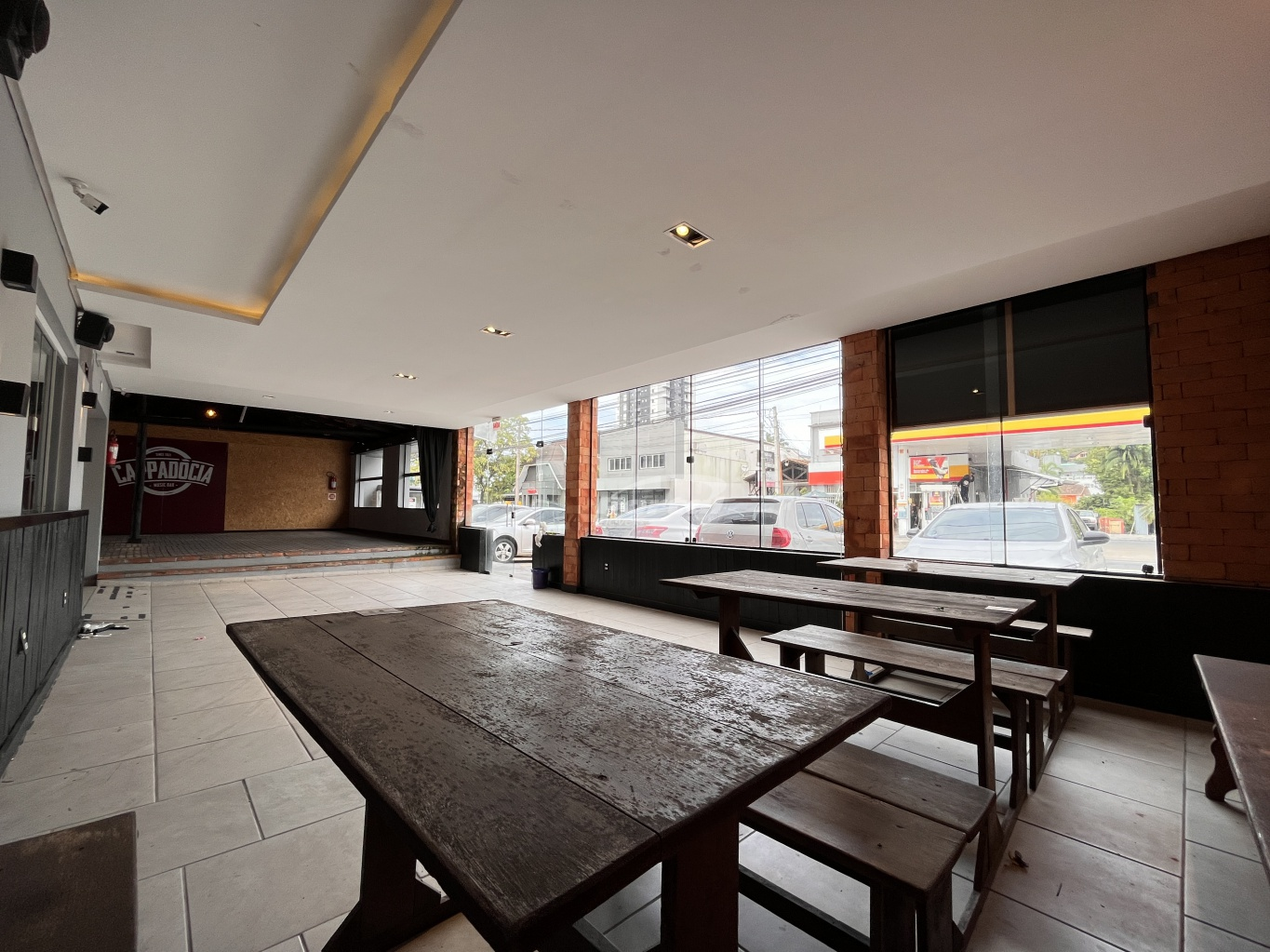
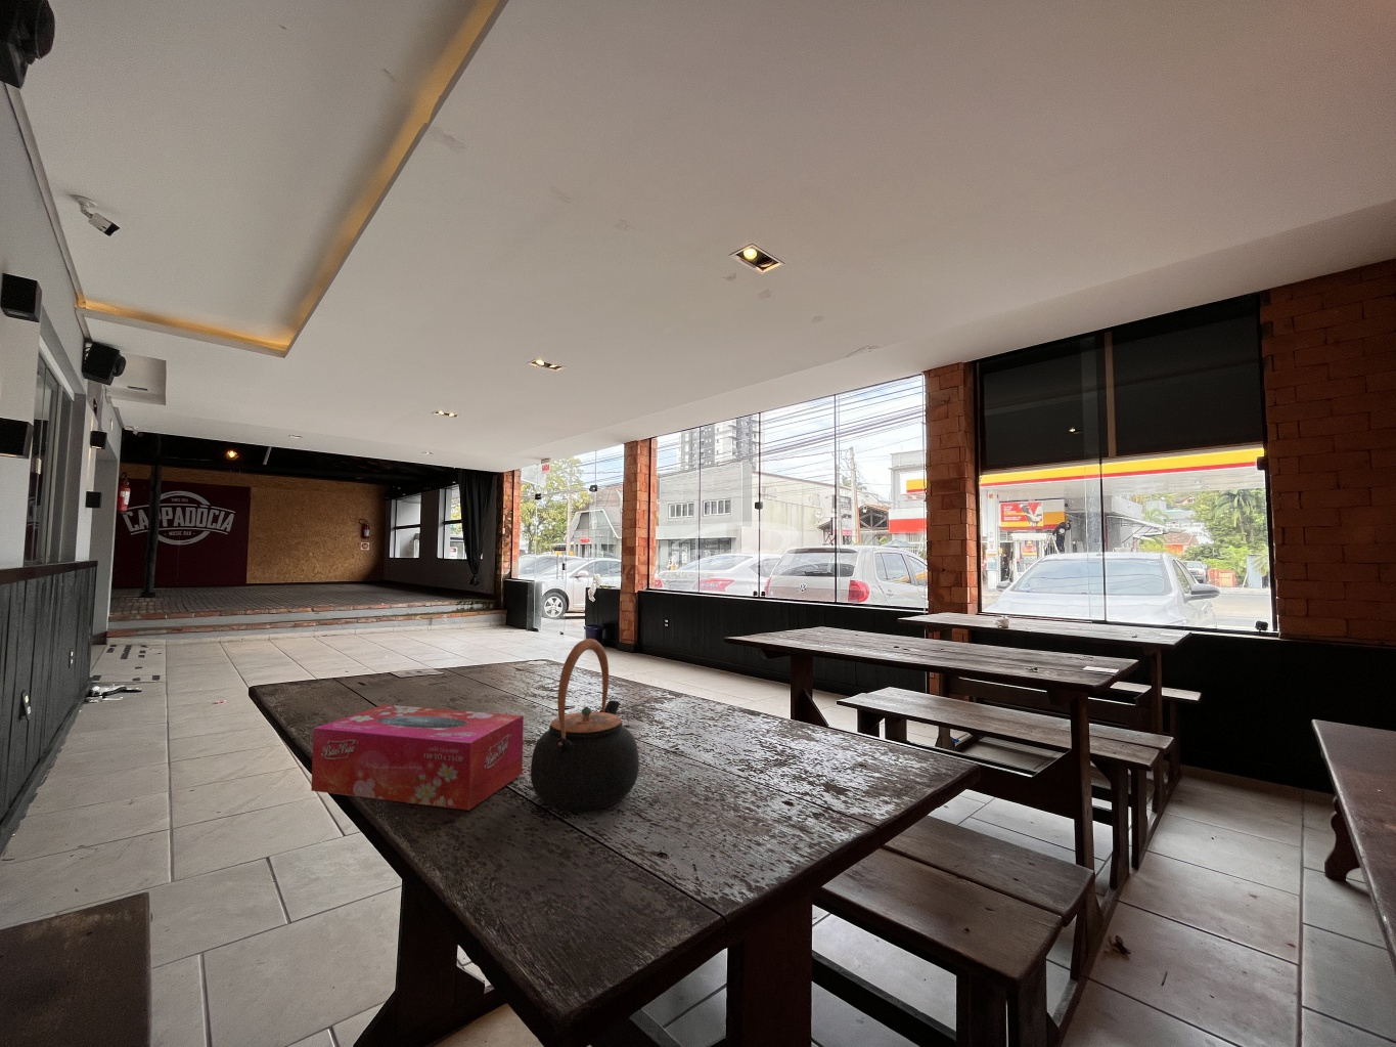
+ tissue box (421, 751)
+ teapot (590, 714)
